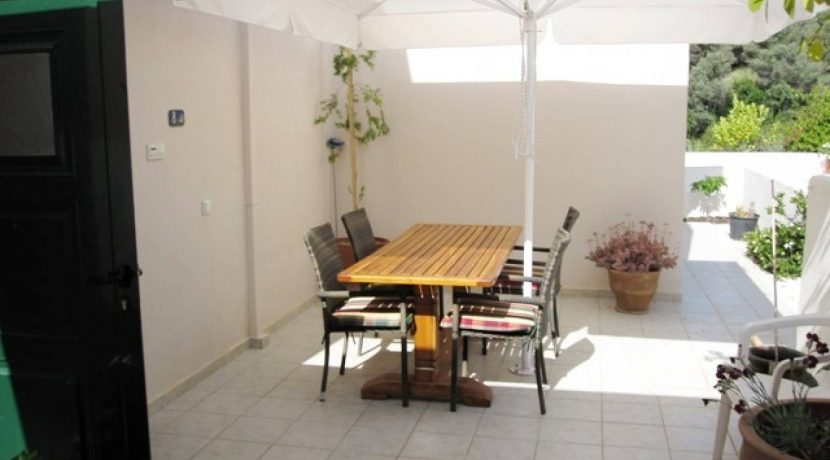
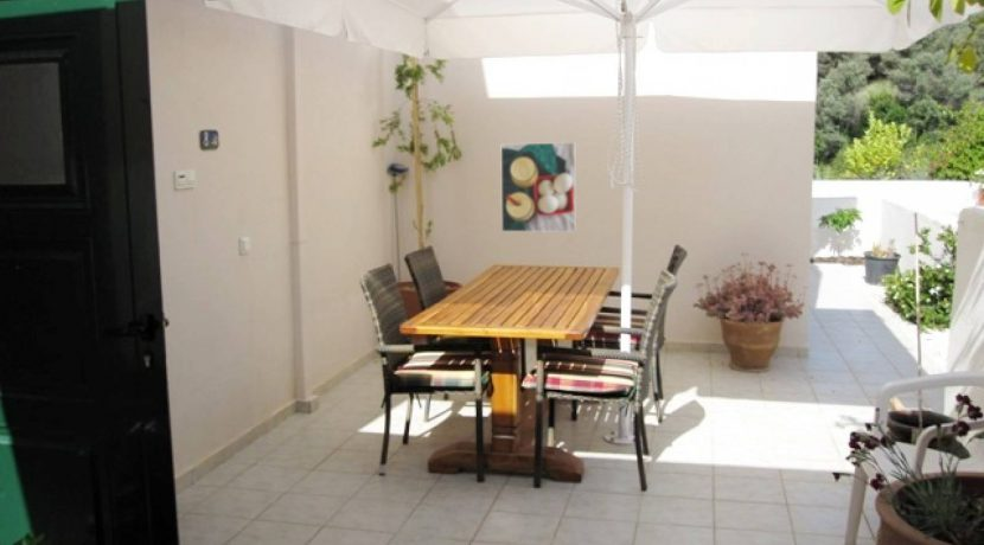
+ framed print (537, 187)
